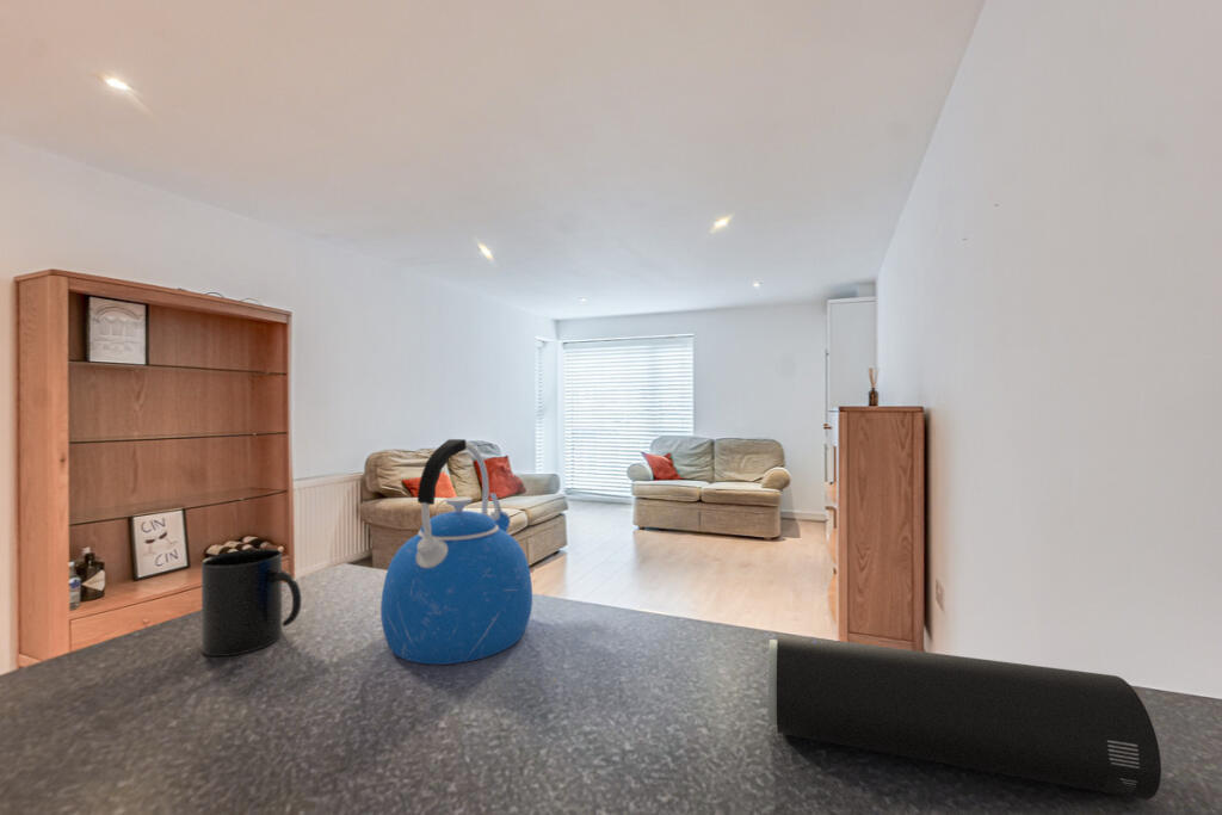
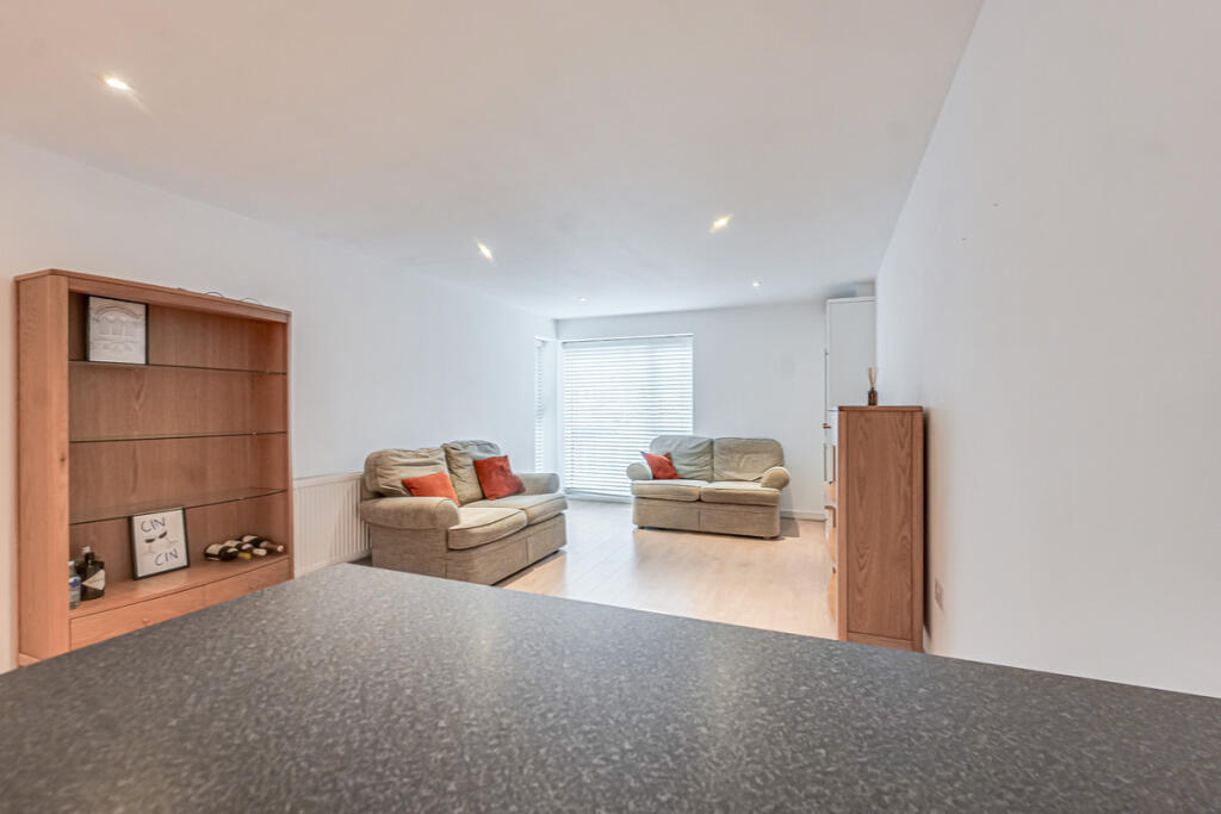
- mug (255, 599)
- kettle (468, 532)
- speaker (931, 704)
